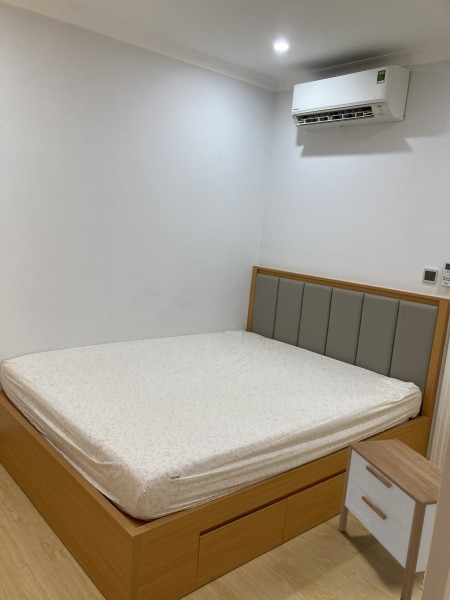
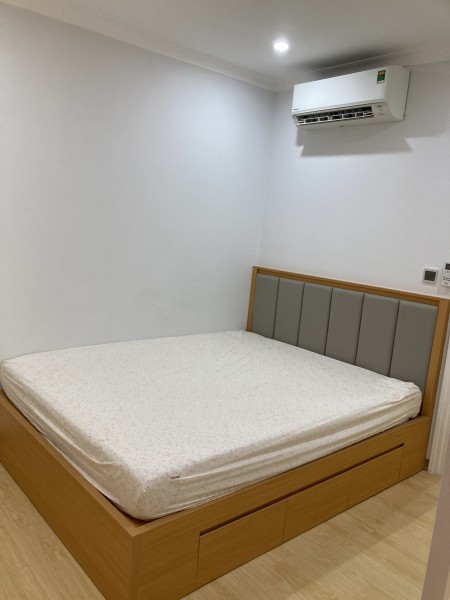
- nightstand (399, 513)
